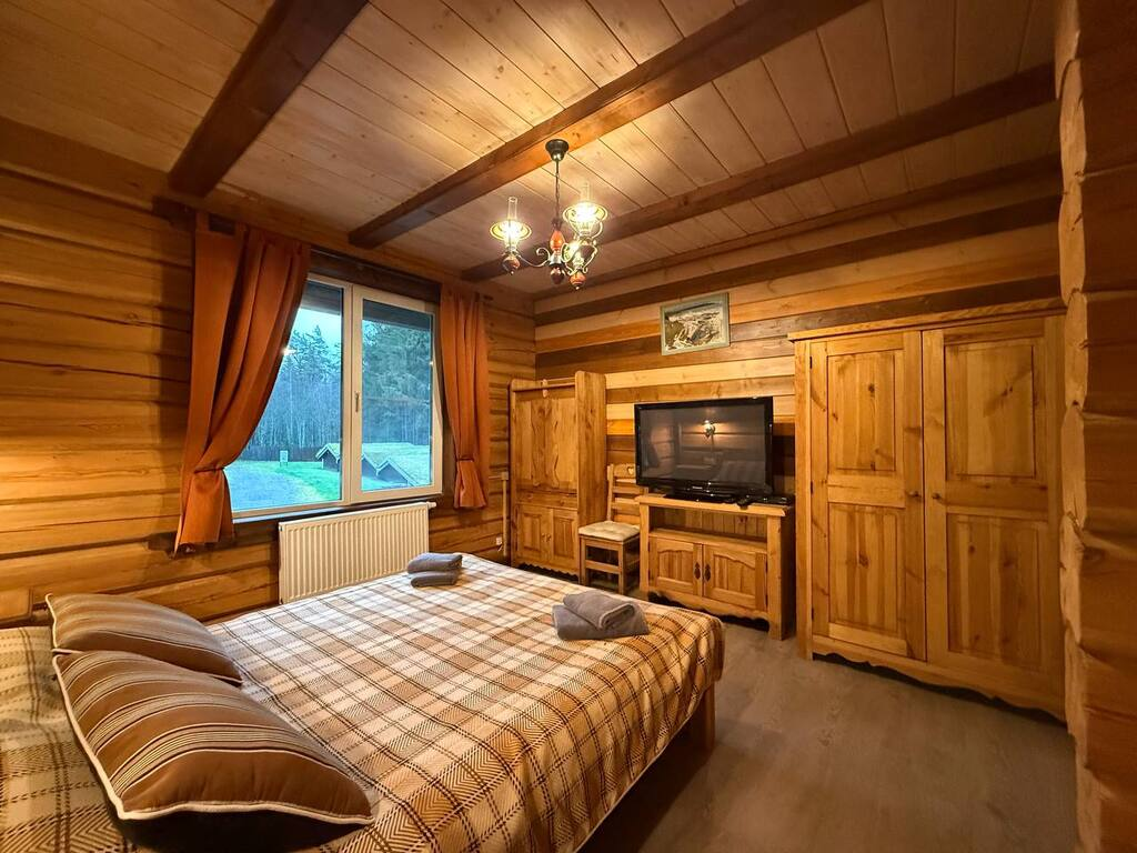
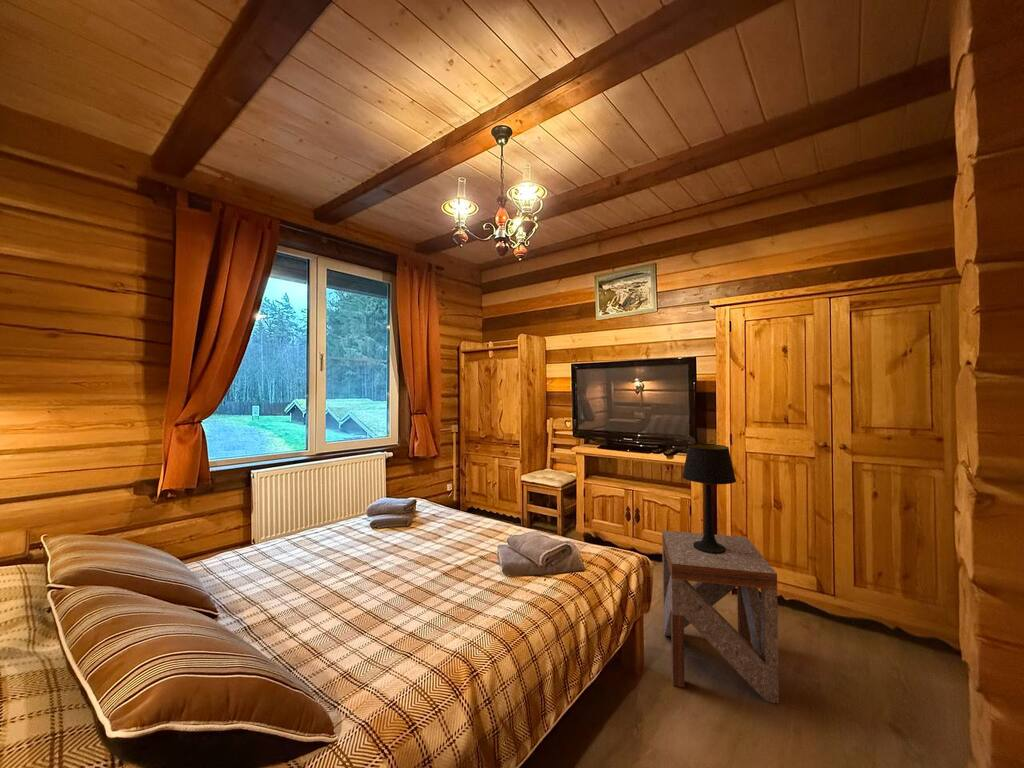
+ side table (712, 605)
+ table lamp (708, 496)
